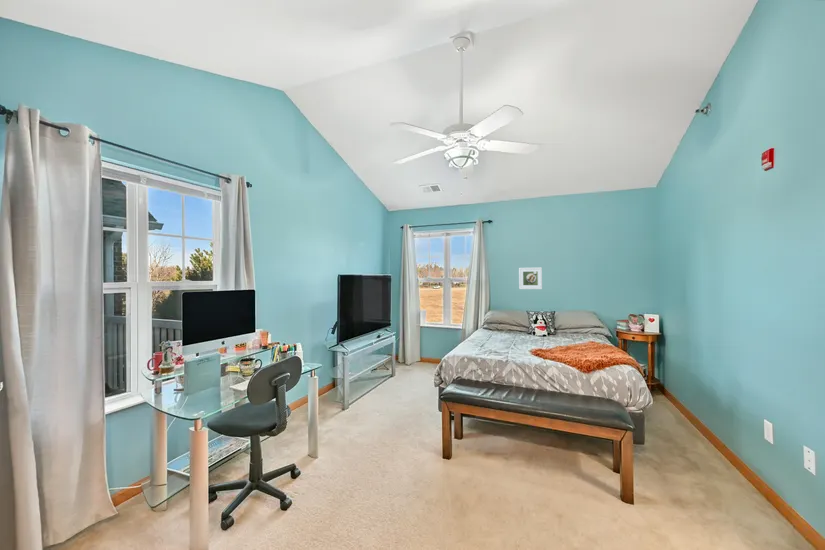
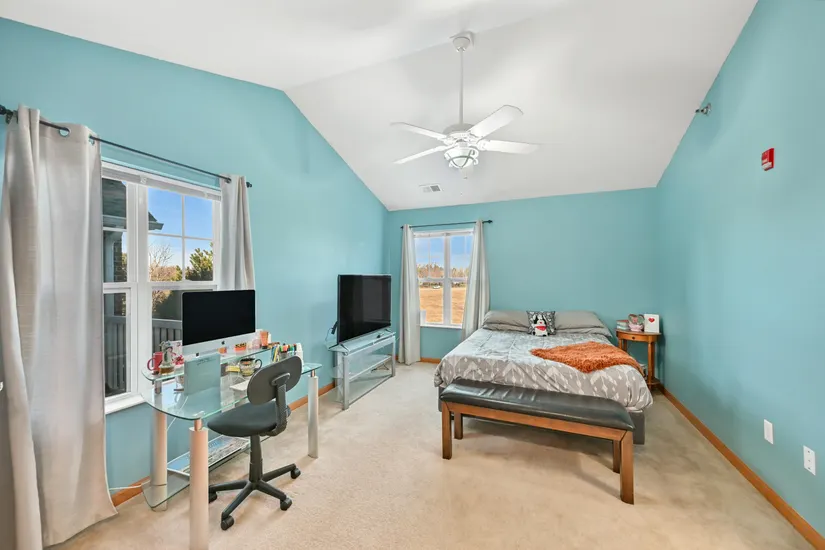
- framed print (530, 278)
